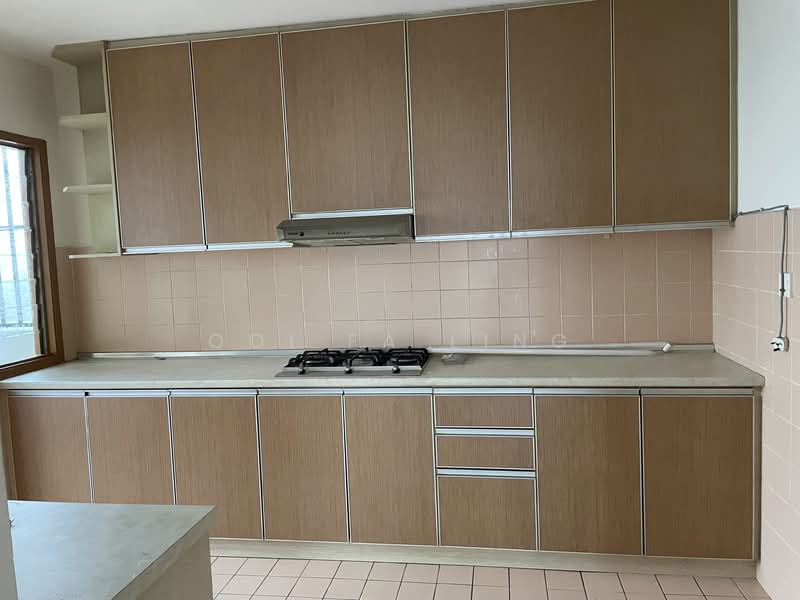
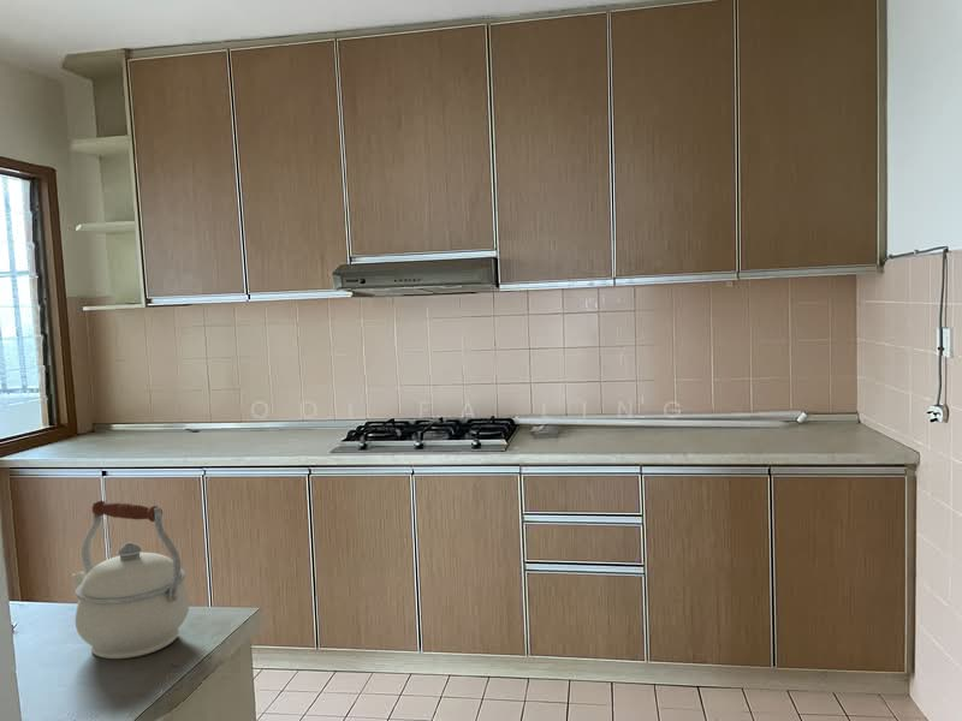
+ kettle (124, 572)
